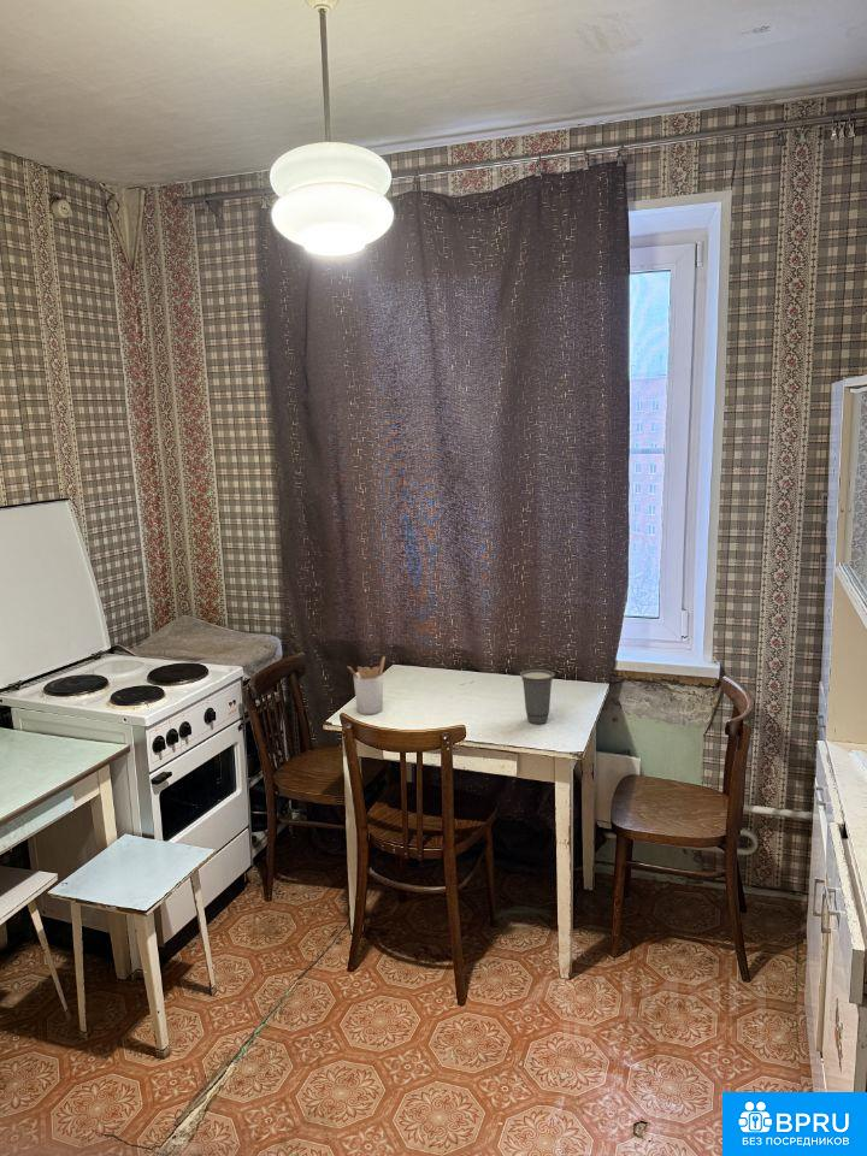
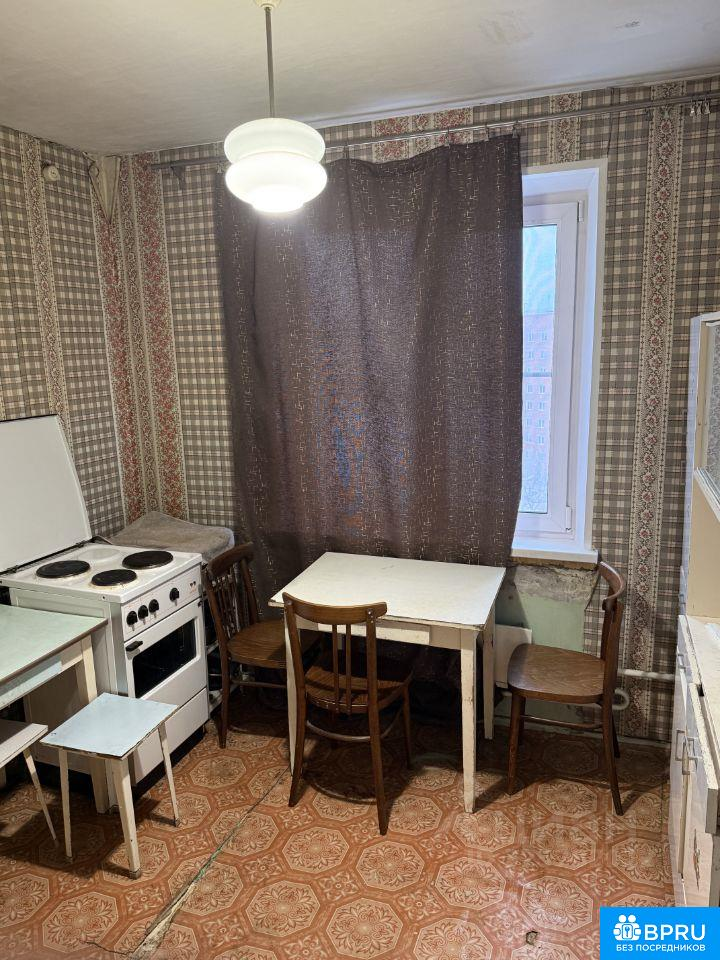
- utensil holder (368, 685)
- cup (537, 697)
